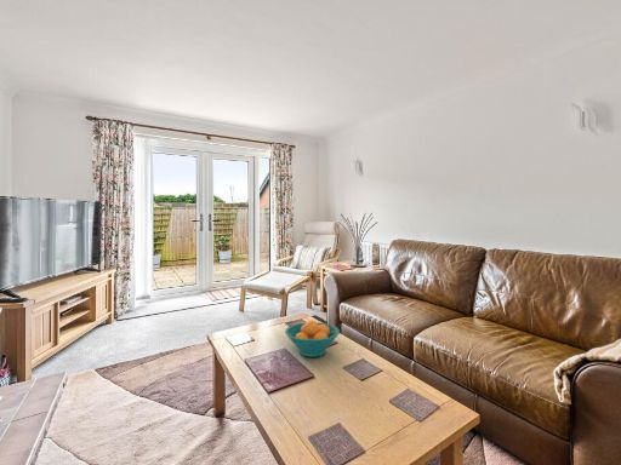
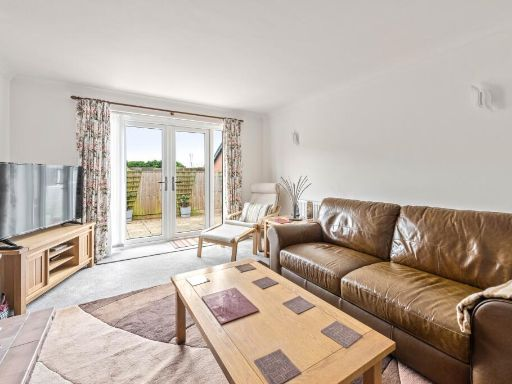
- fruit bowl (312, 335)
